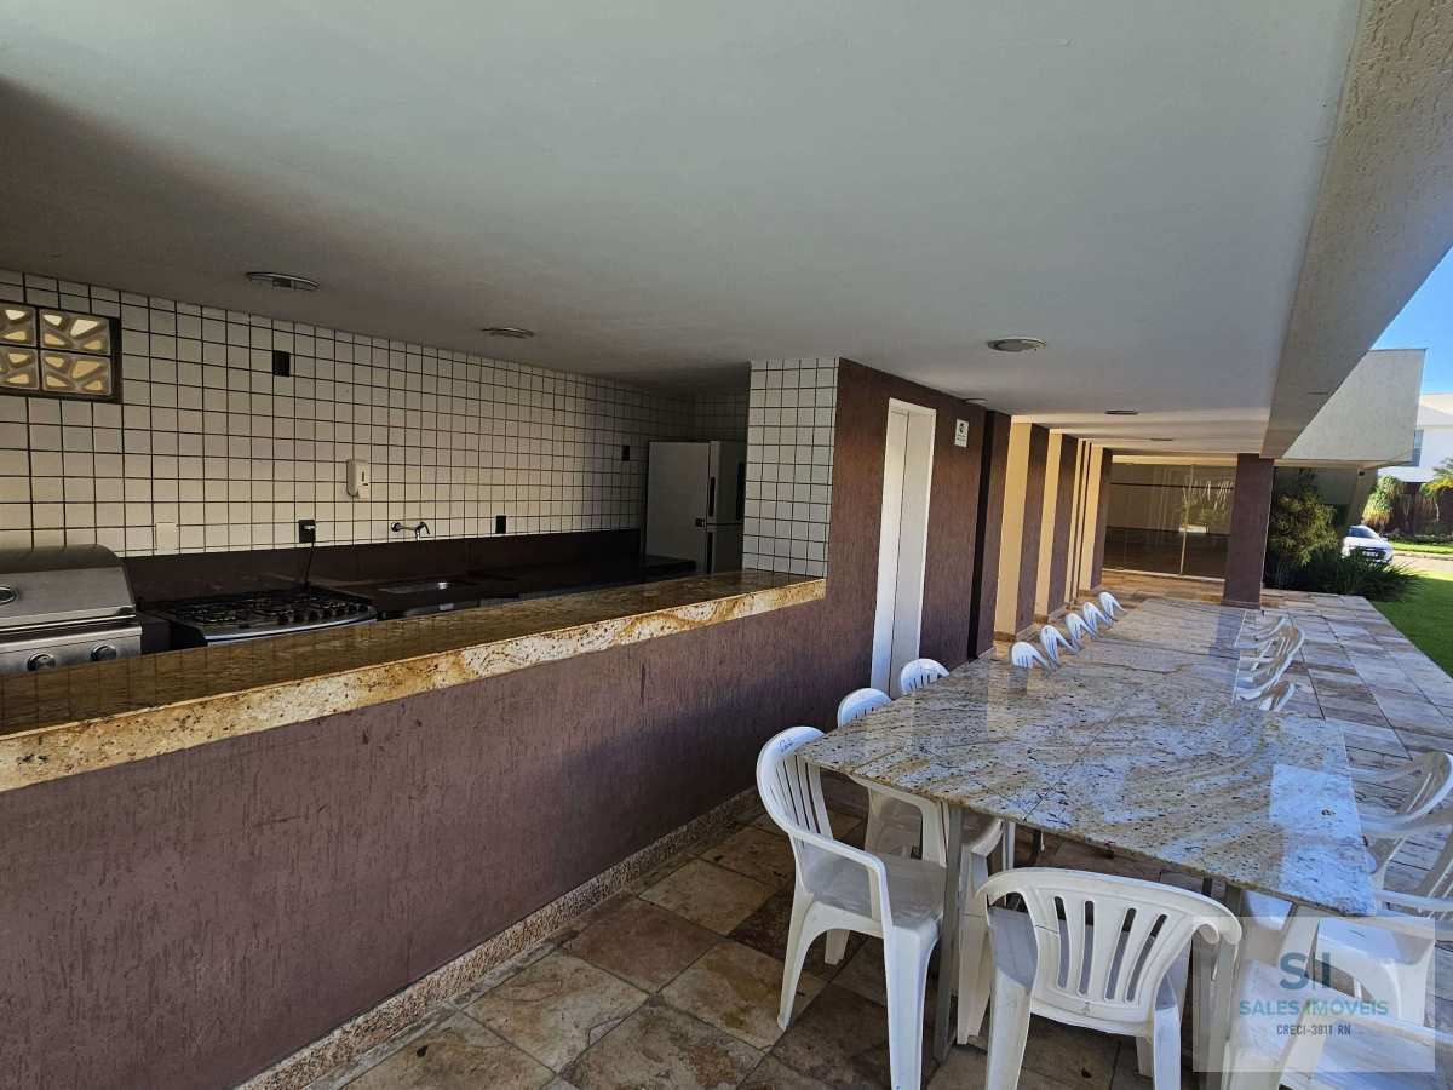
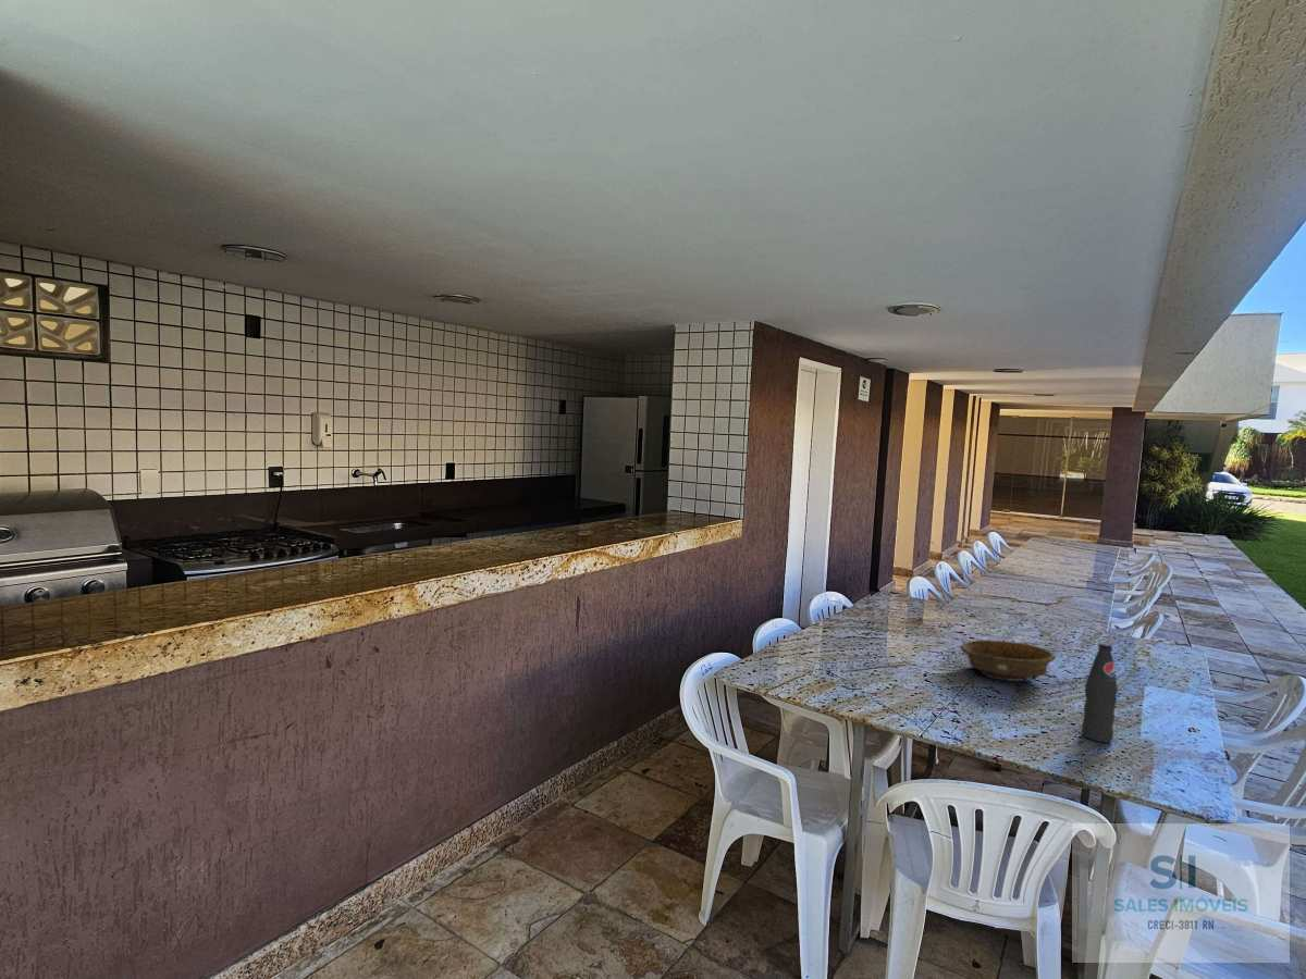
+ bottle (1100, 691)
+ decorative bowl (1006, 660)
